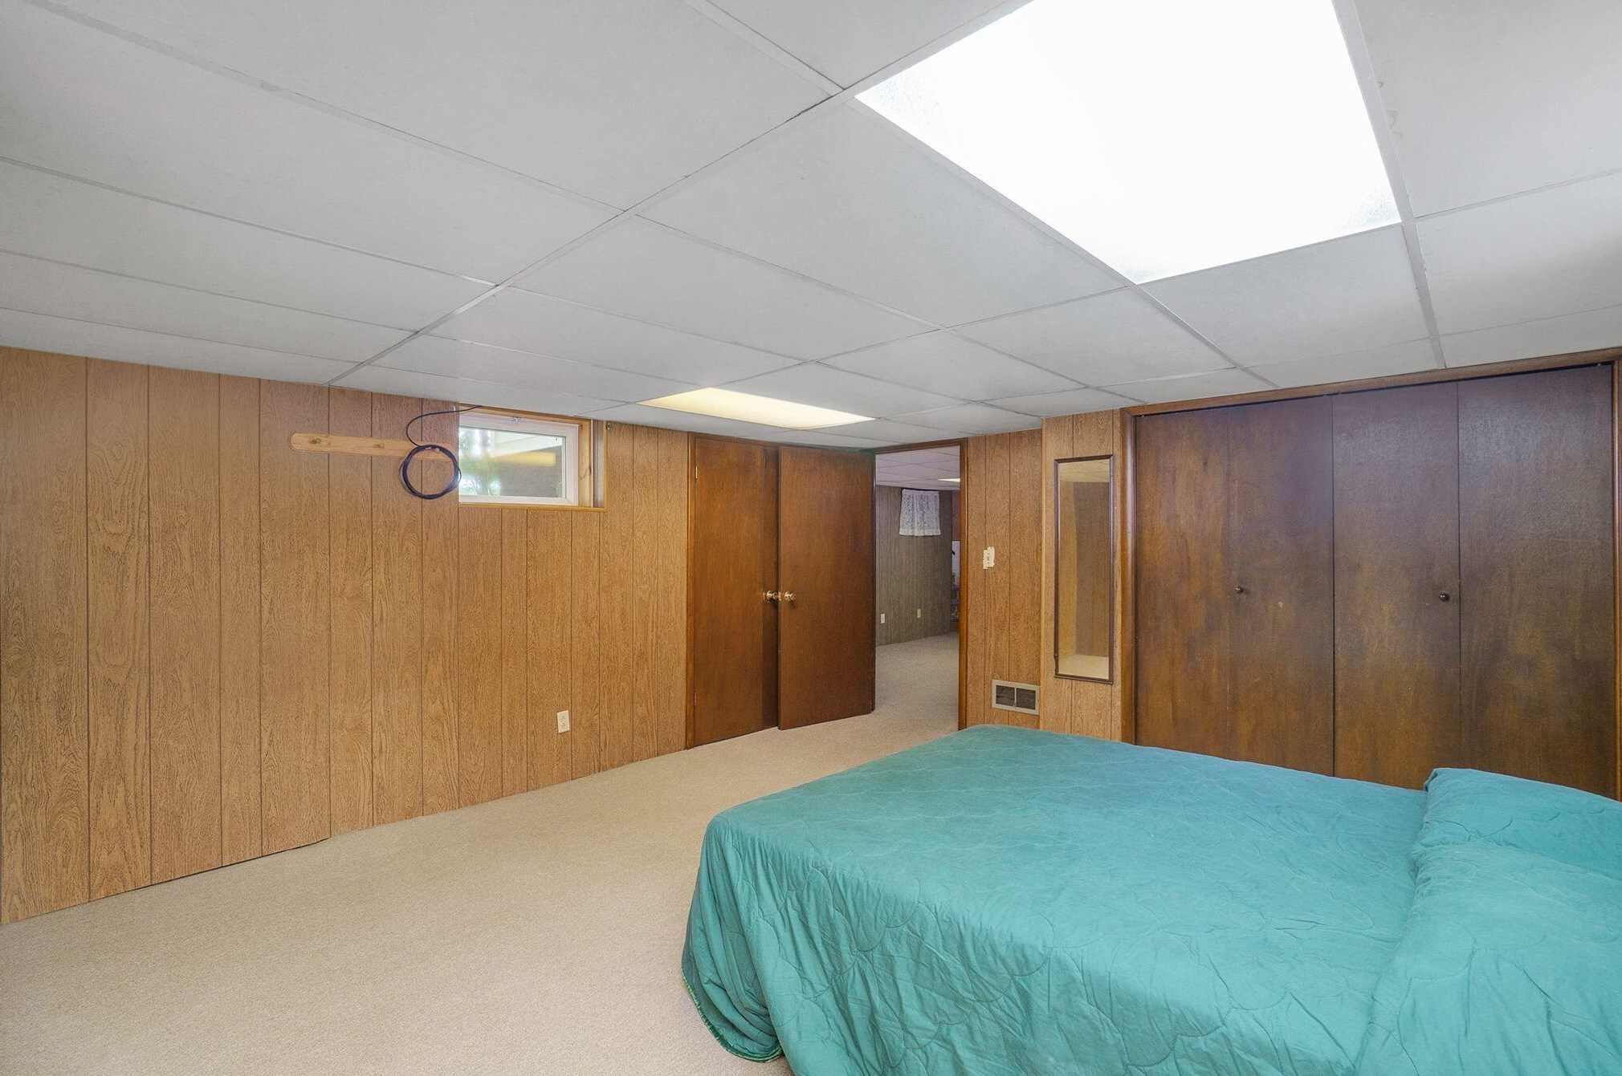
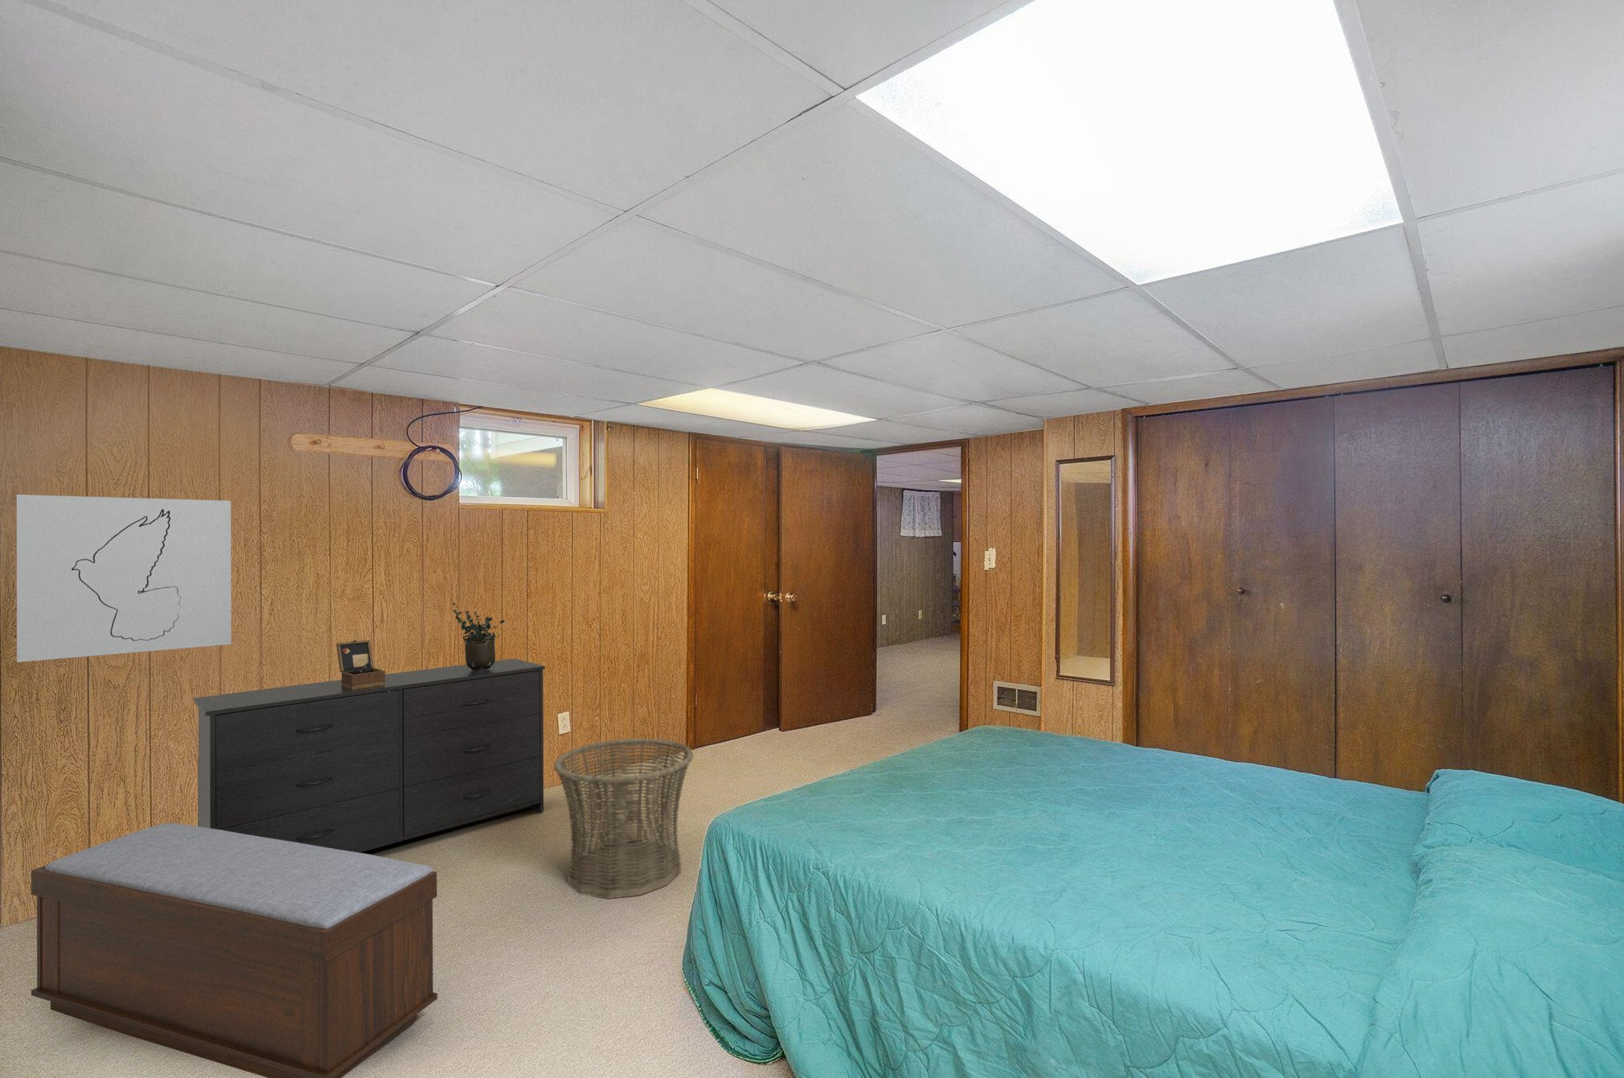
+ potted plant (476, 635)
+ wall art (132, 575)
+ dresser (389, 760)
+ basket (626, 813)
+ wooden box (360, 663)
+ bench (236, 935)
